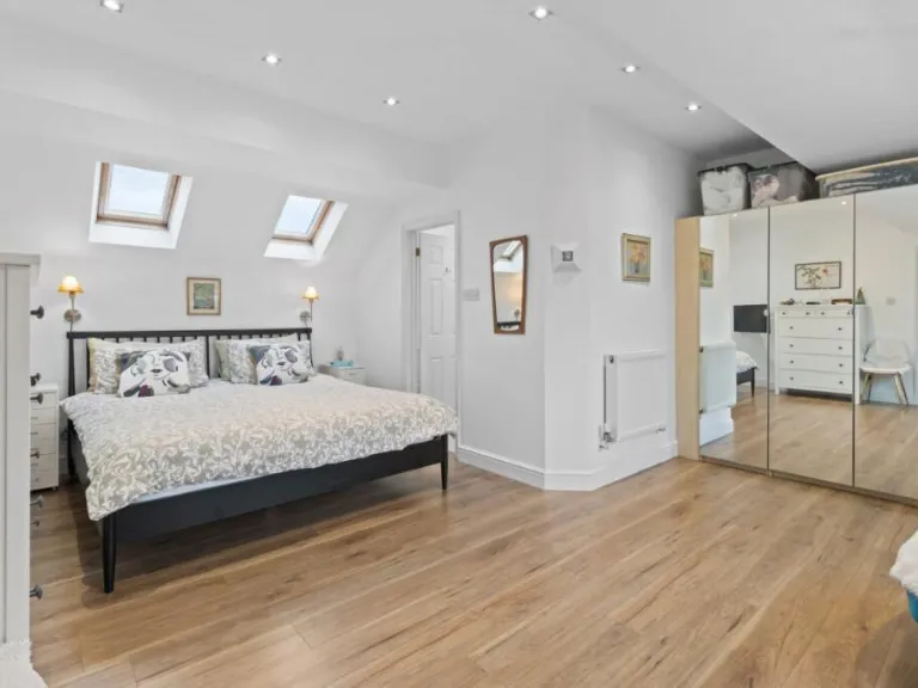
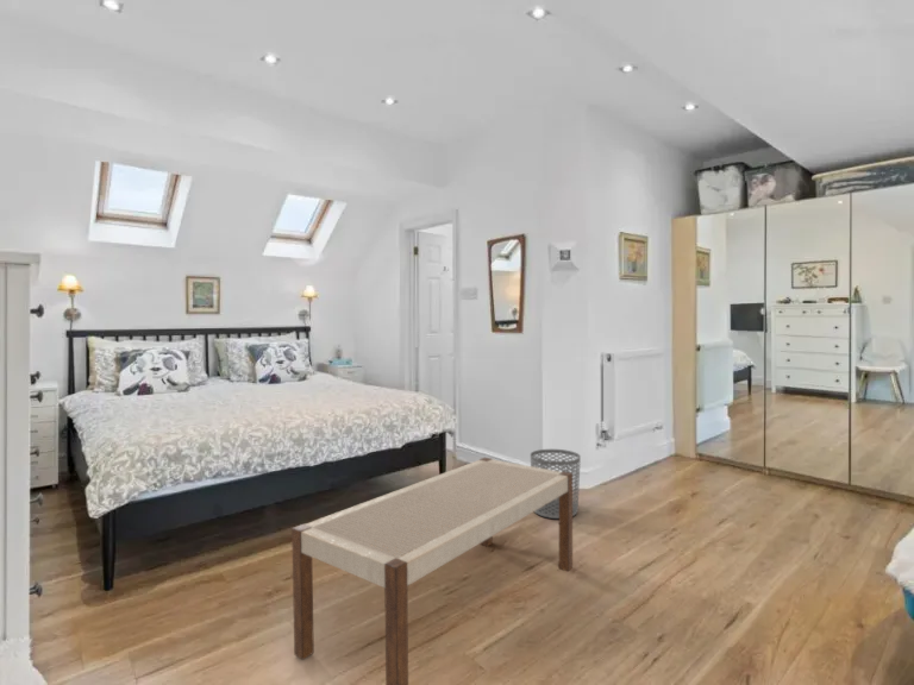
+ waste bin (558, 471)
+ bench (453, 551)
